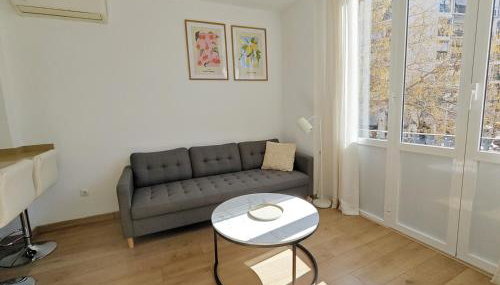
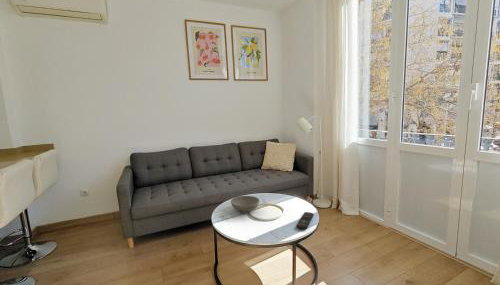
+ bowl (245, 205)
+ remote control (305, 220)
